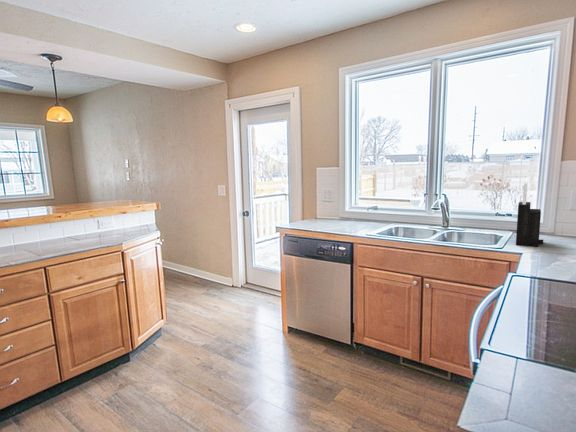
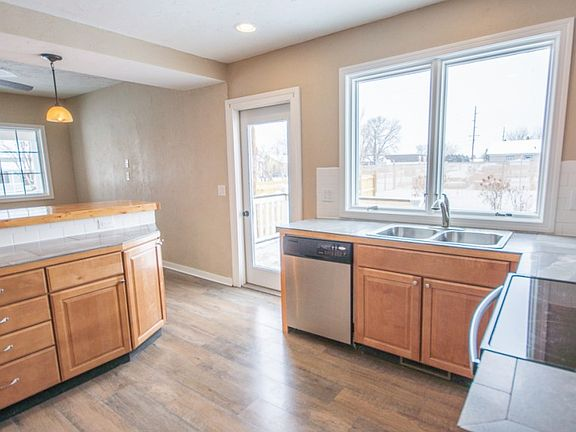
- knife block (531, 213)
